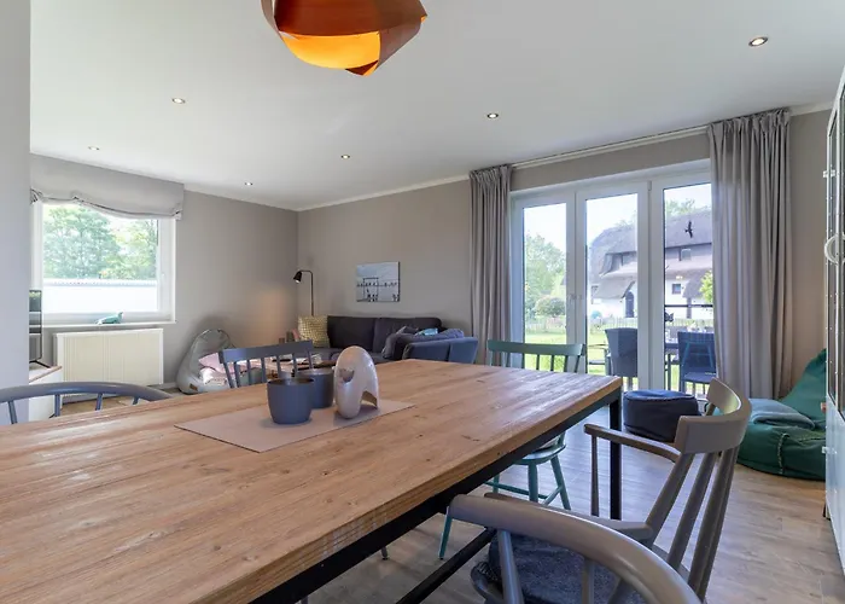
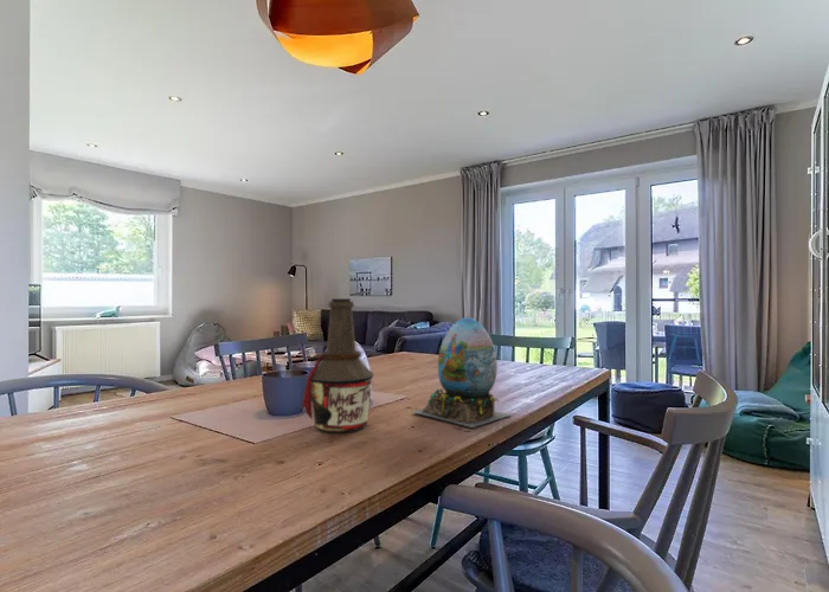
+ bottle (338, 362)
+ decorative egg (461, 365)
